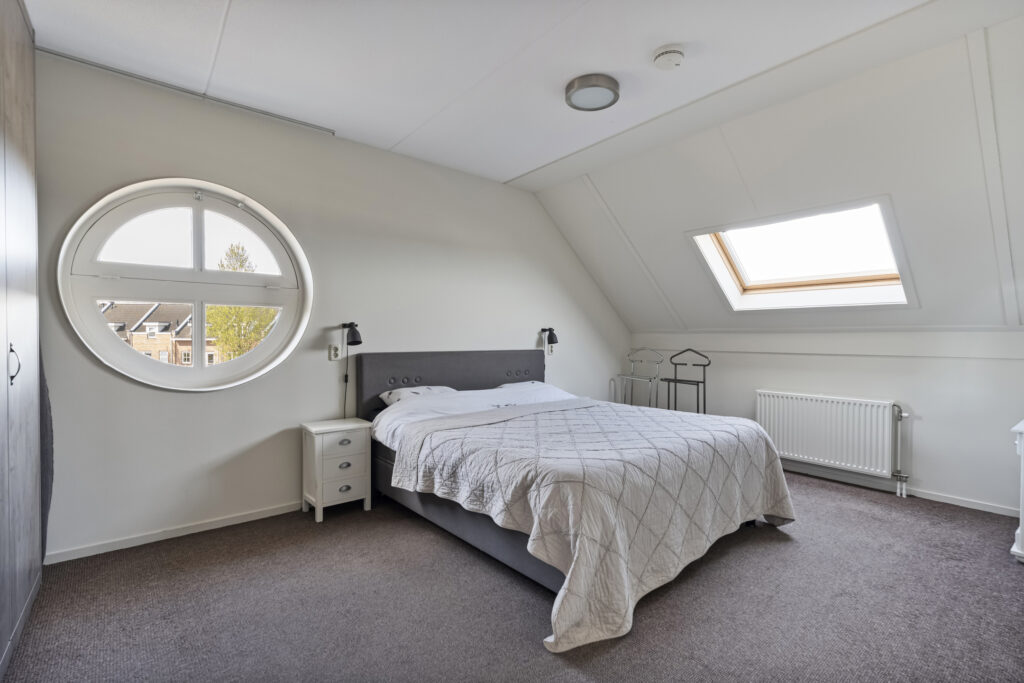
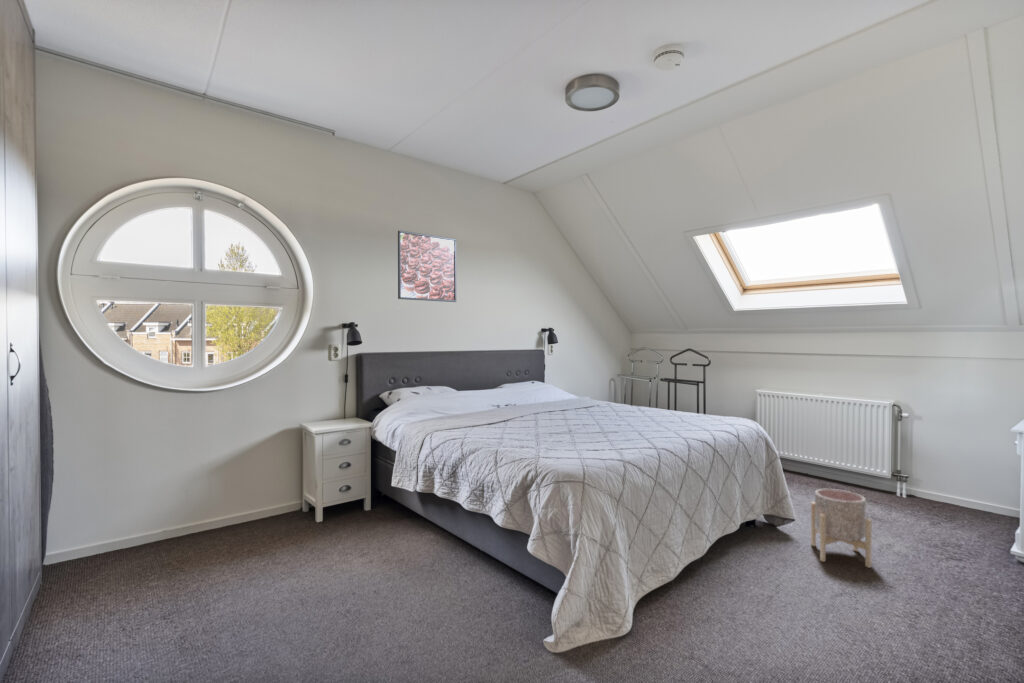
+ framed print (428, 267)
+ planter (839, 525)
